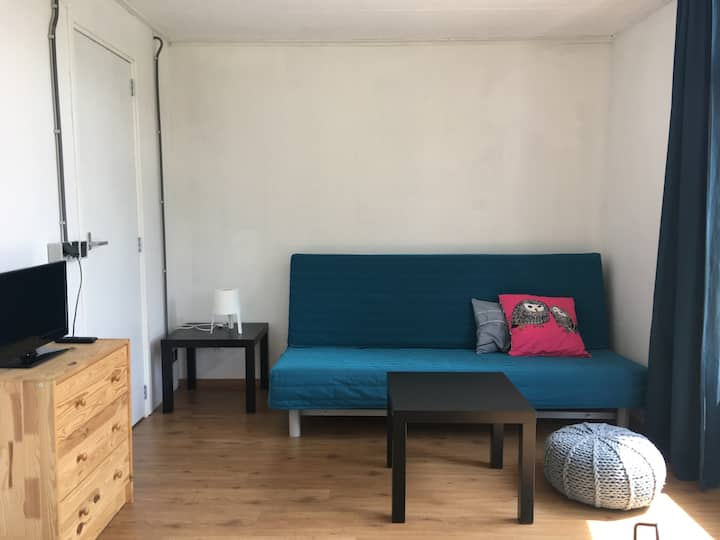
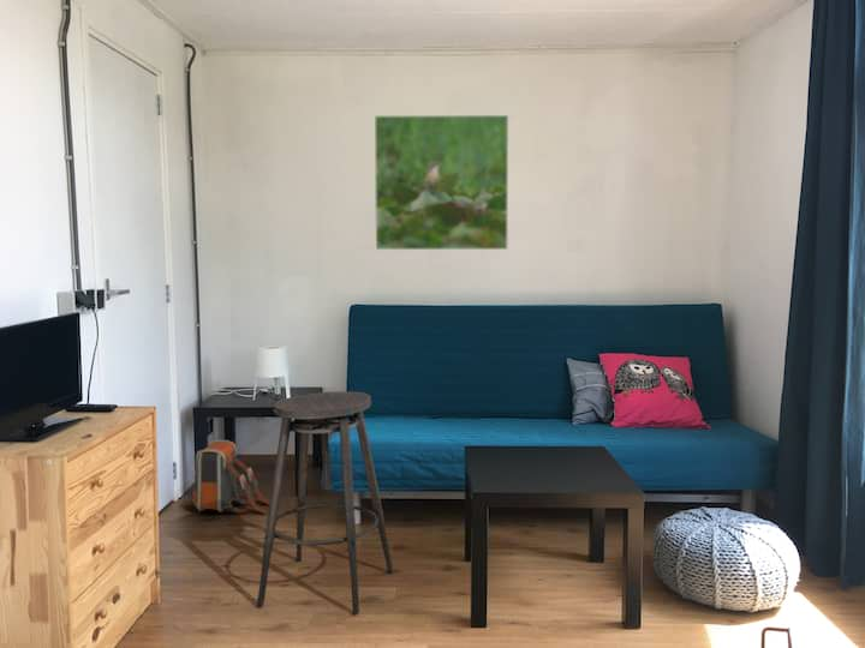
+ backpack (223, 476)
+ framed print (441, 182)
+ stool (326, 488)
